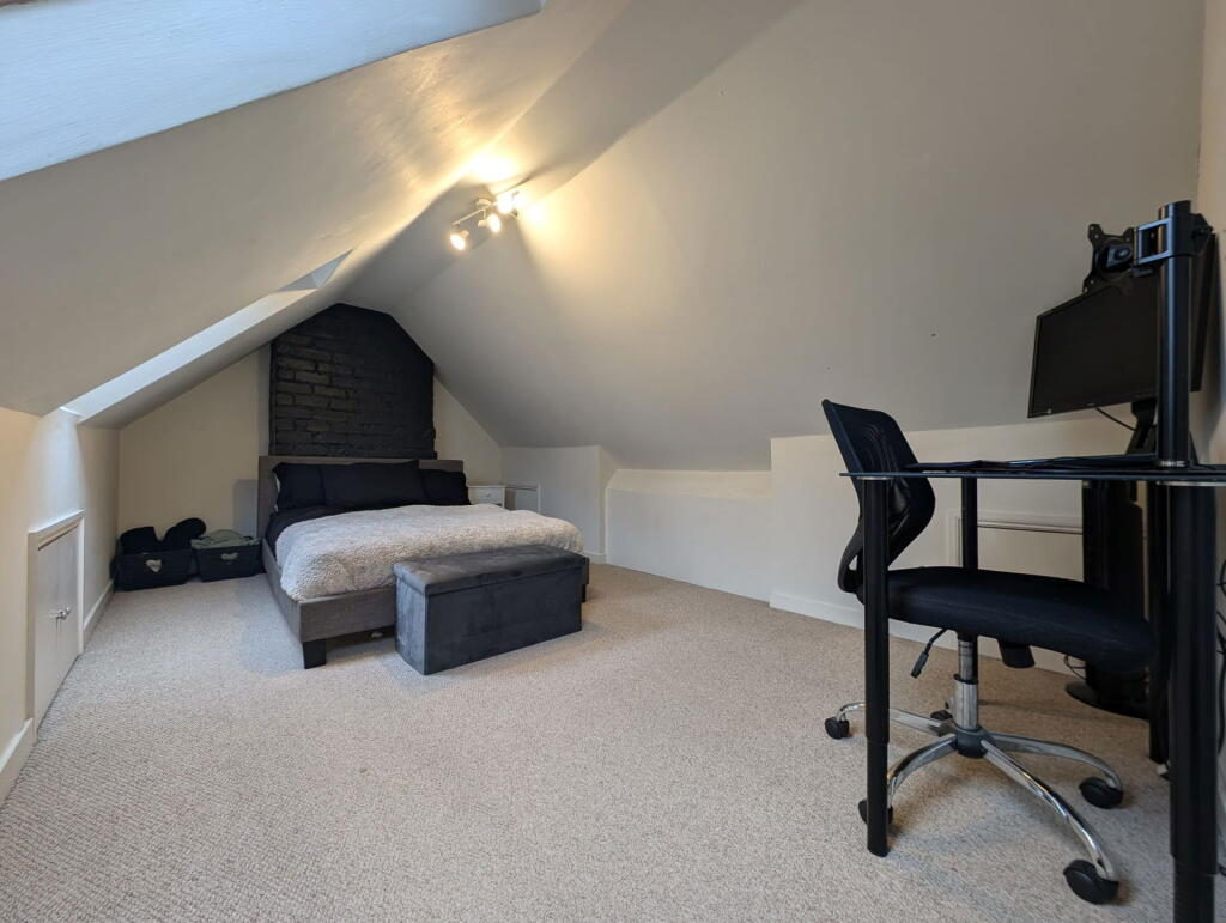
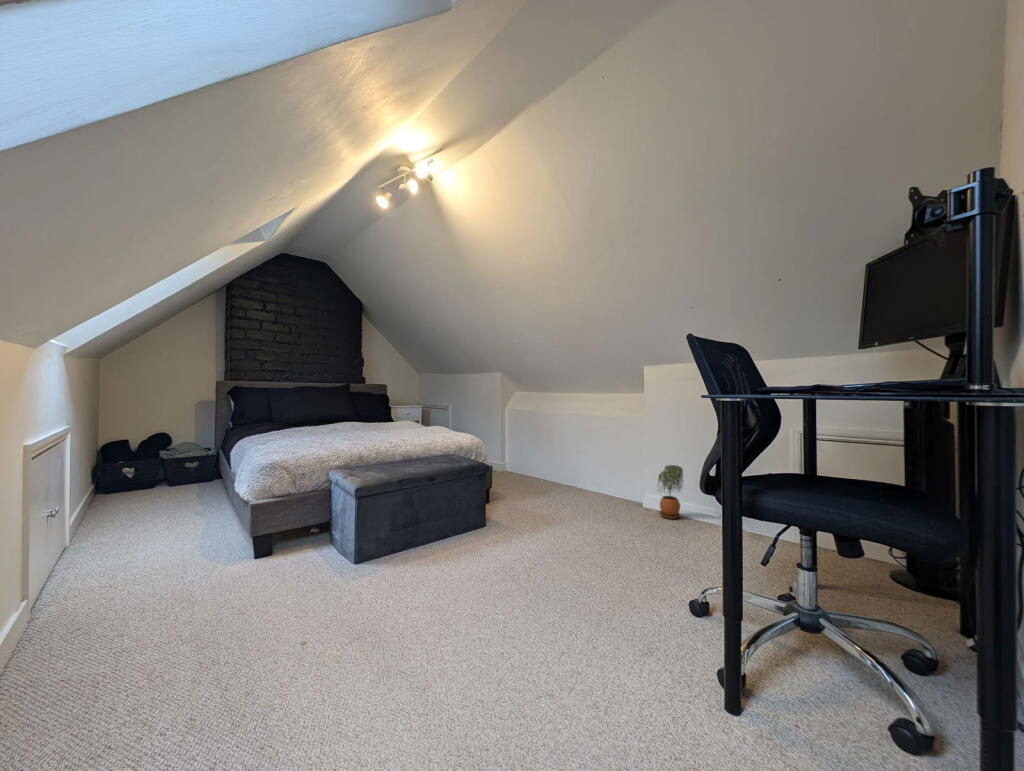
+ potted plant (670, 490)
